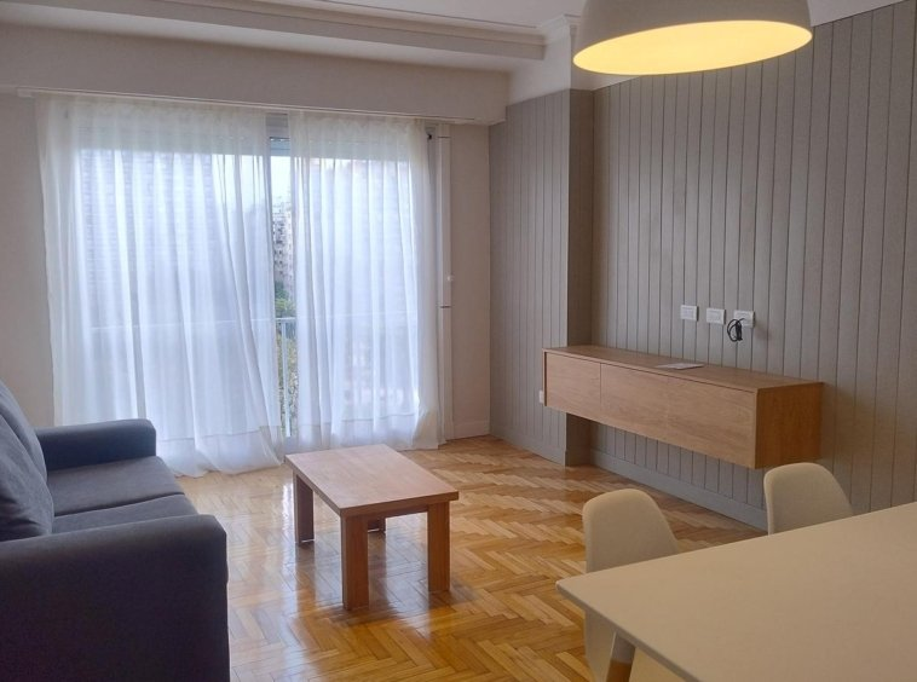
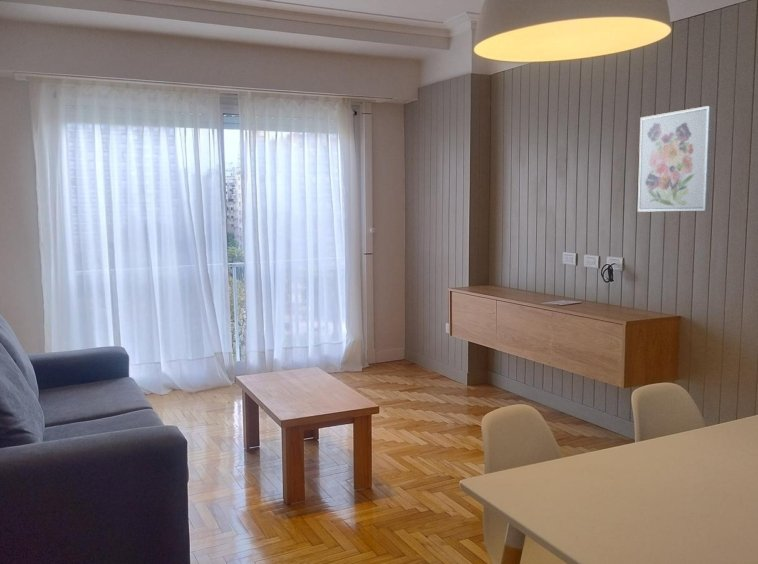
+ wall art (673, 162)
